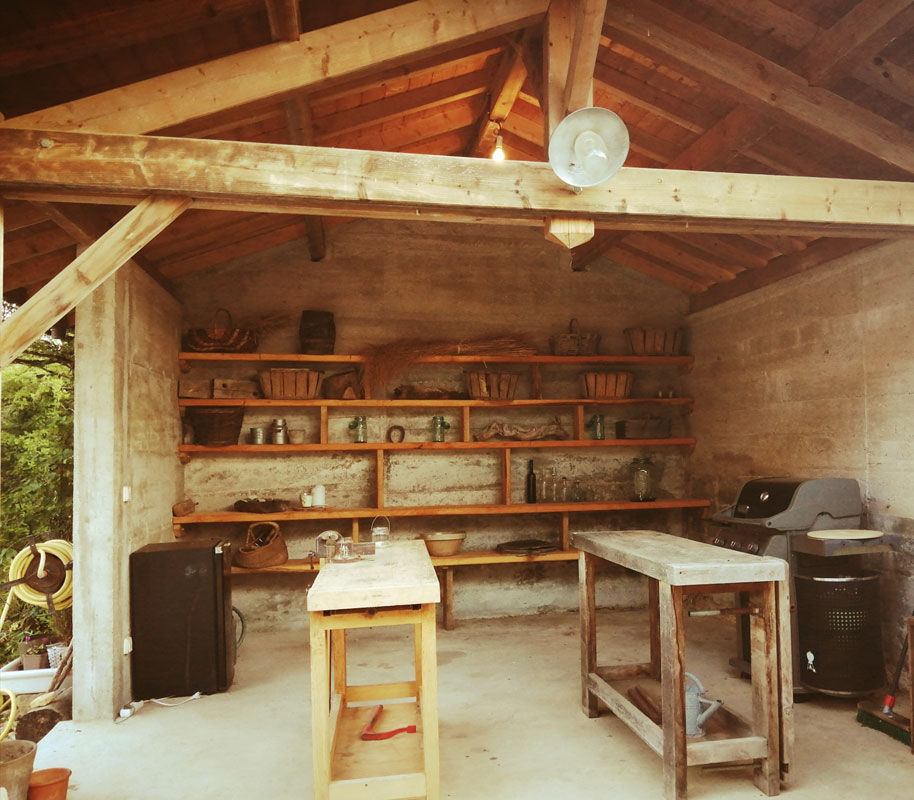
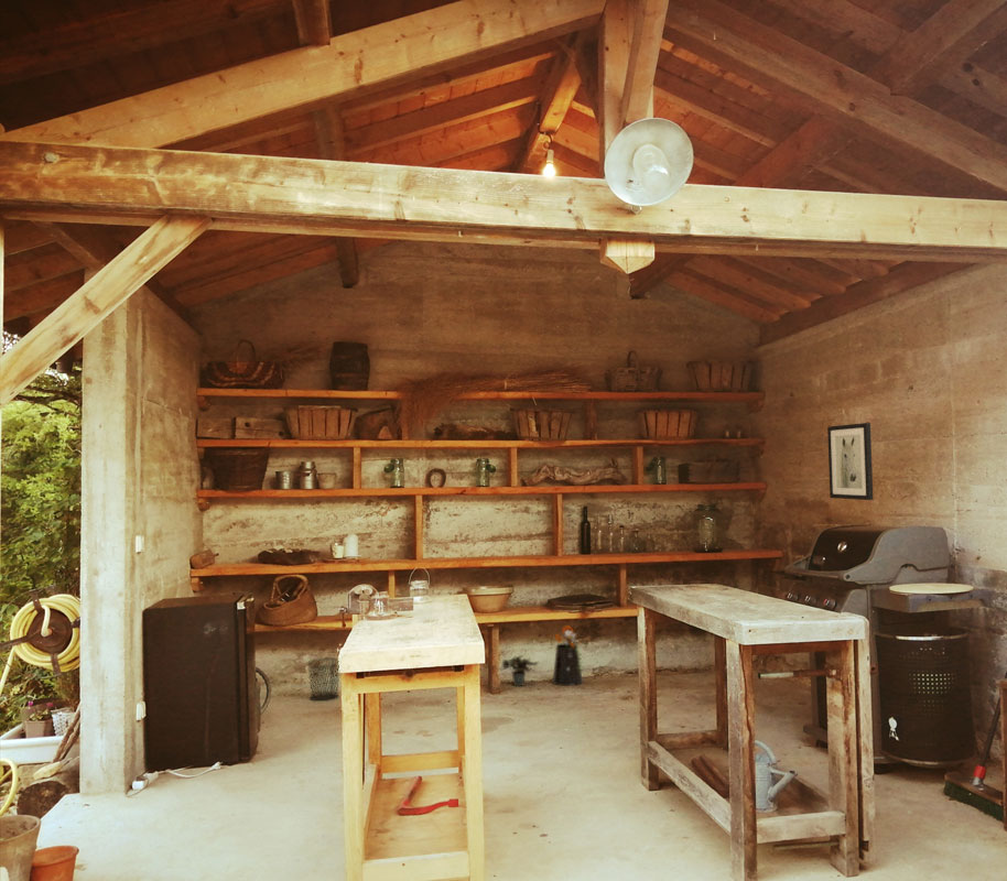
+ waste bin (324, 678)
+ watering can (567, 654)
+ potted plant (518, 671)
+ wall art (849, 461)
